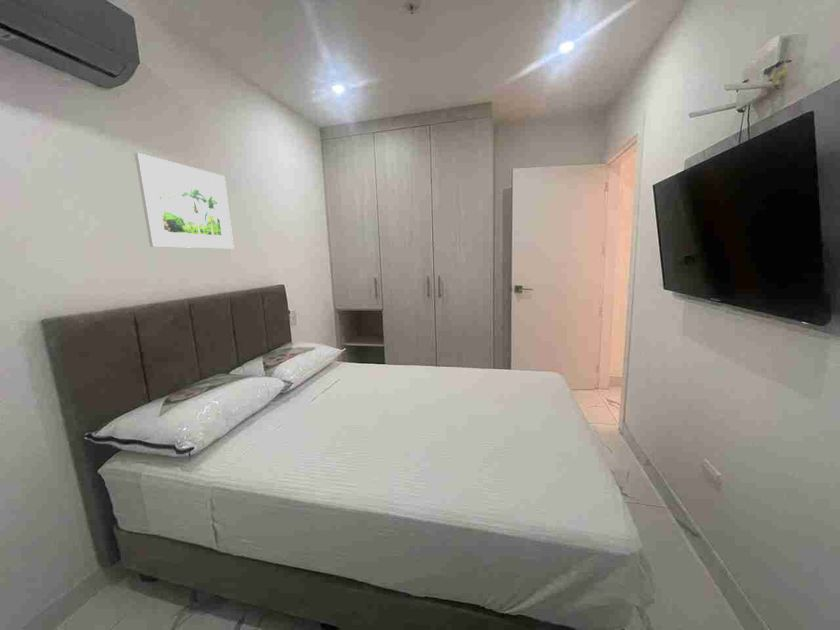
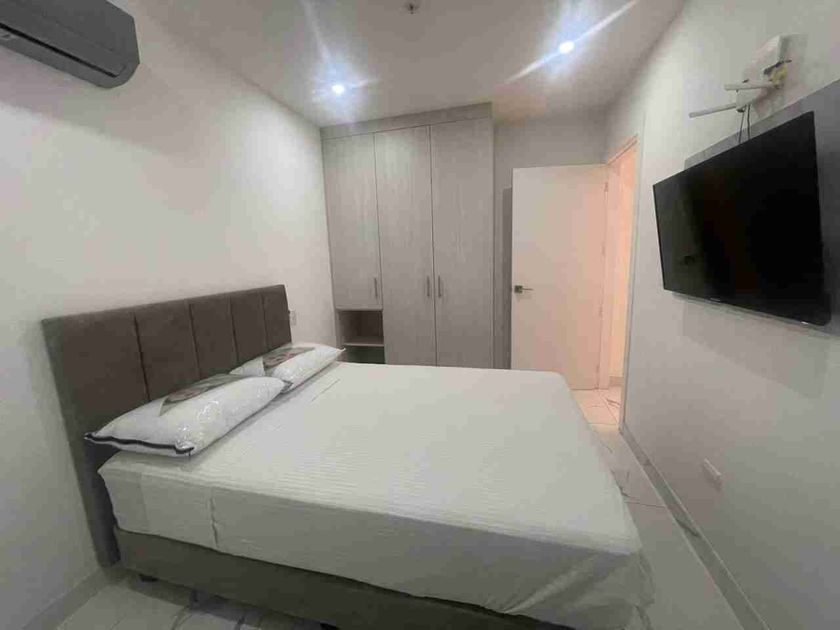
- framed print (191, 207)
